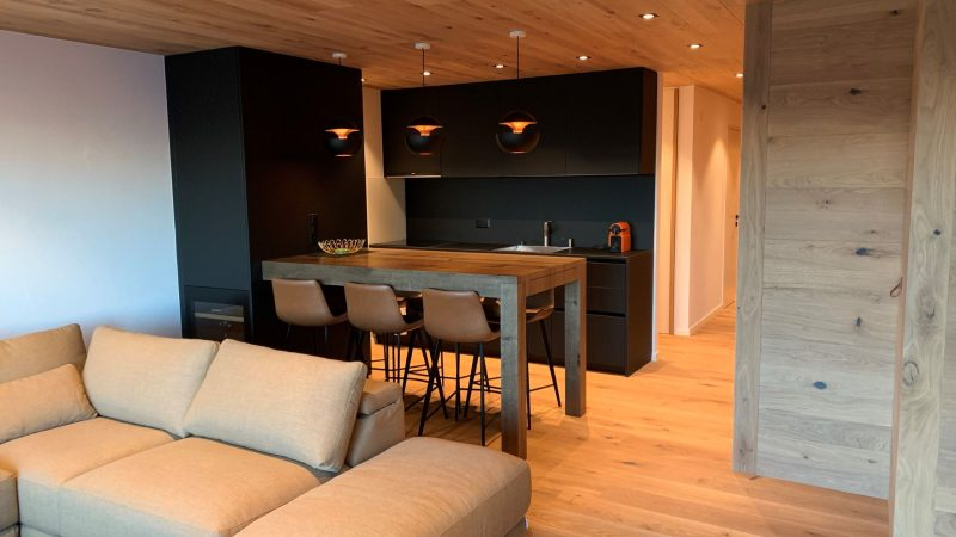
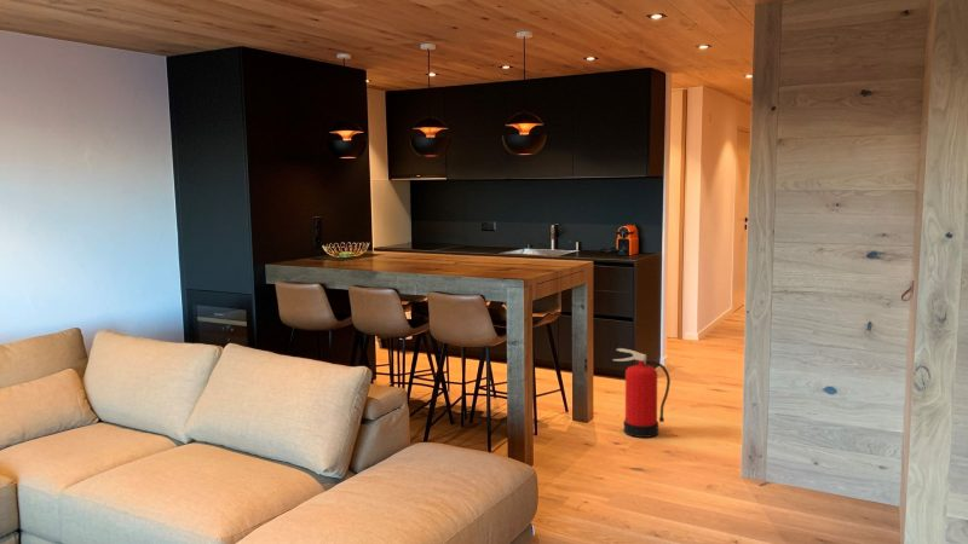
+ fire extinguisher (640, 392)
